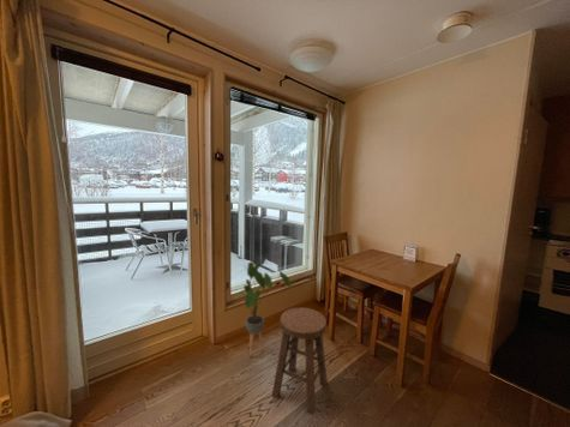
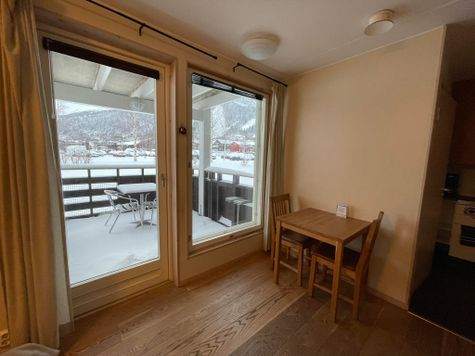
- house plant (257, 306)
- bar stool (301, 354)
